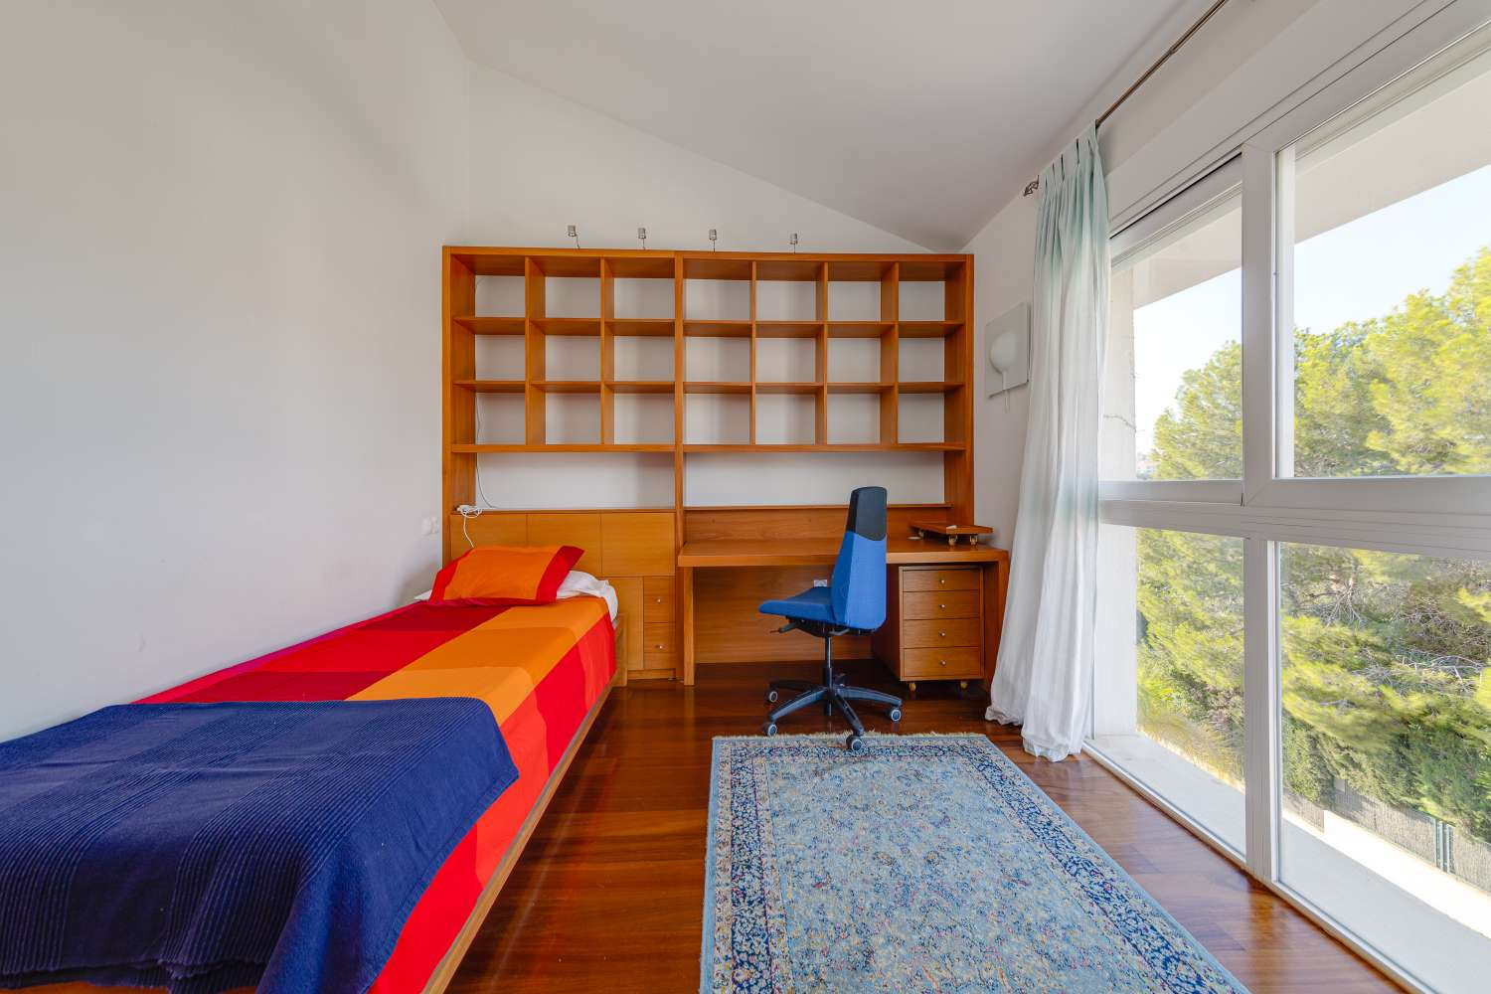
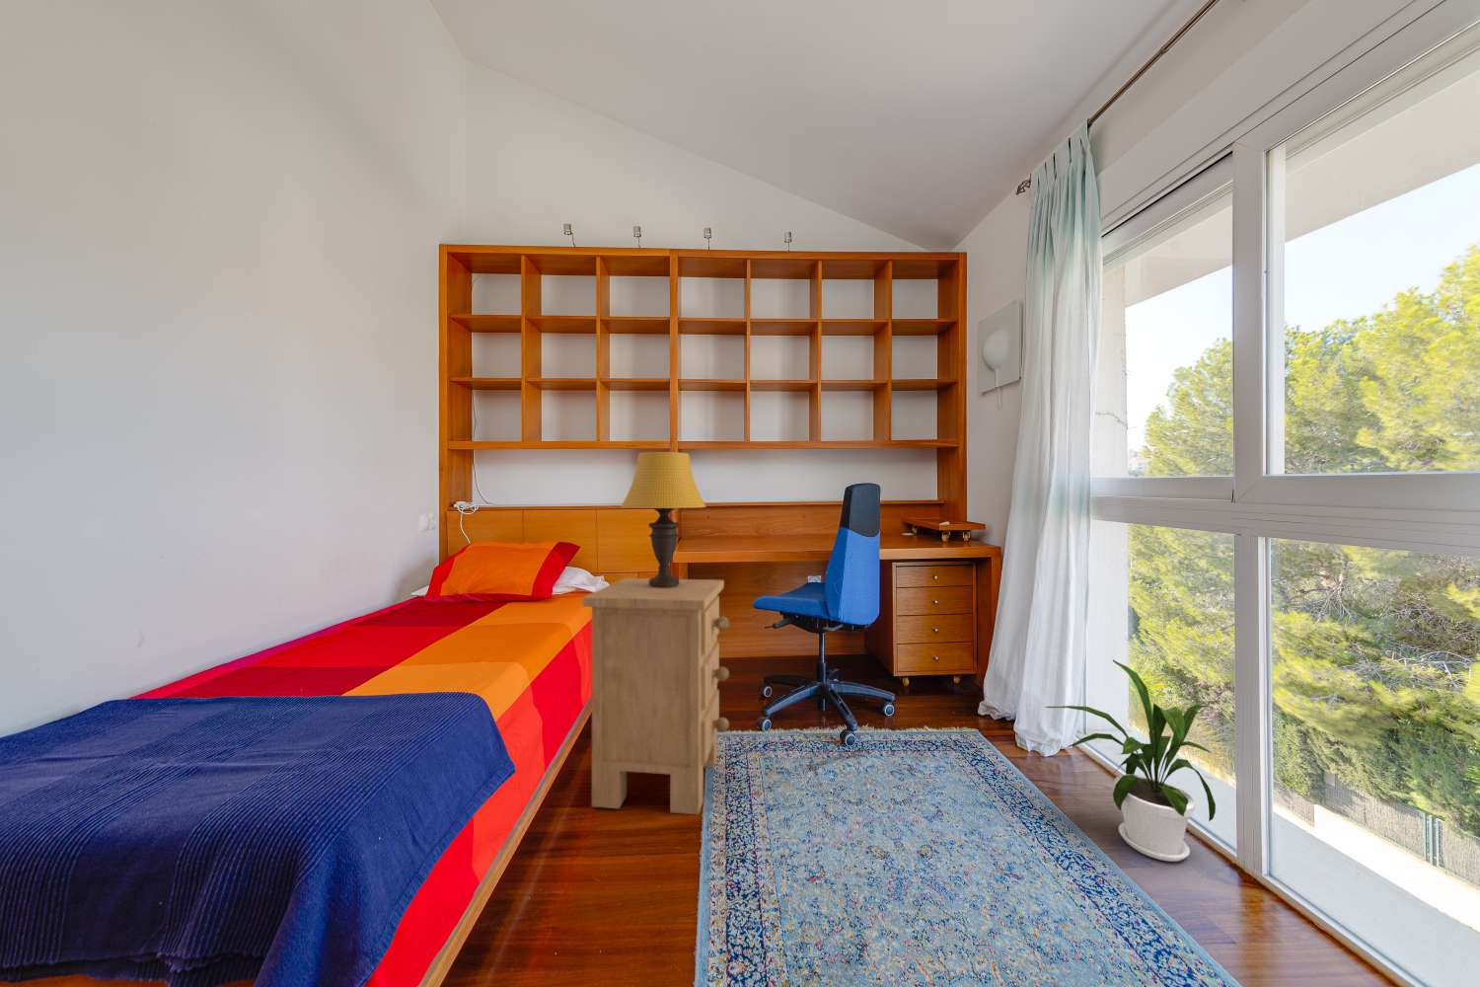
+ table lamp (663, 518)
+ nightstand (666, 684)
+ house plant (1146, 759)
